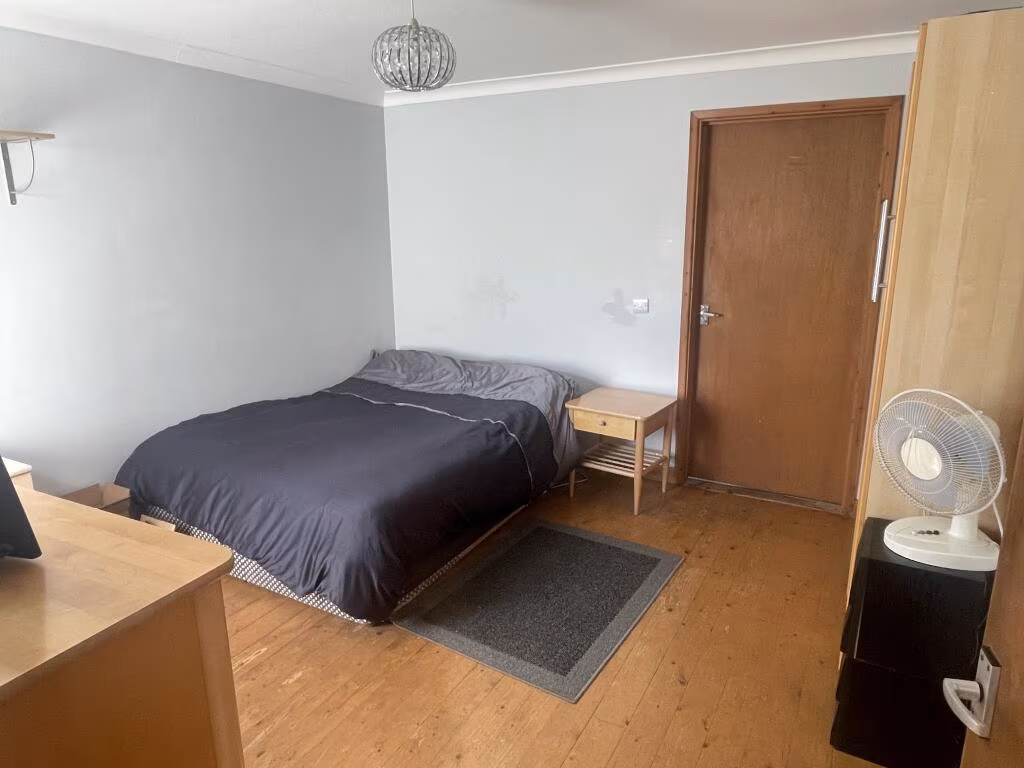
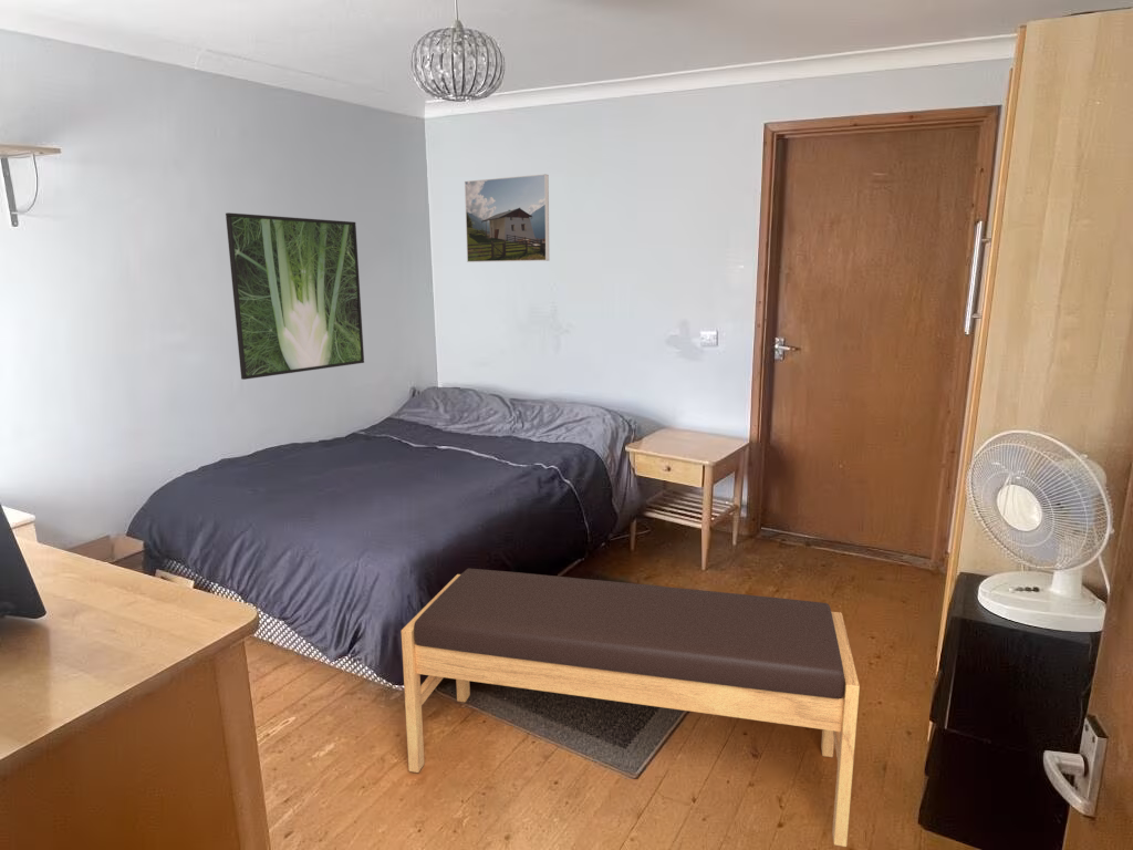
+ bench (625, 686)
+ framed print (506, 219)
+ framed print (302, 296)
